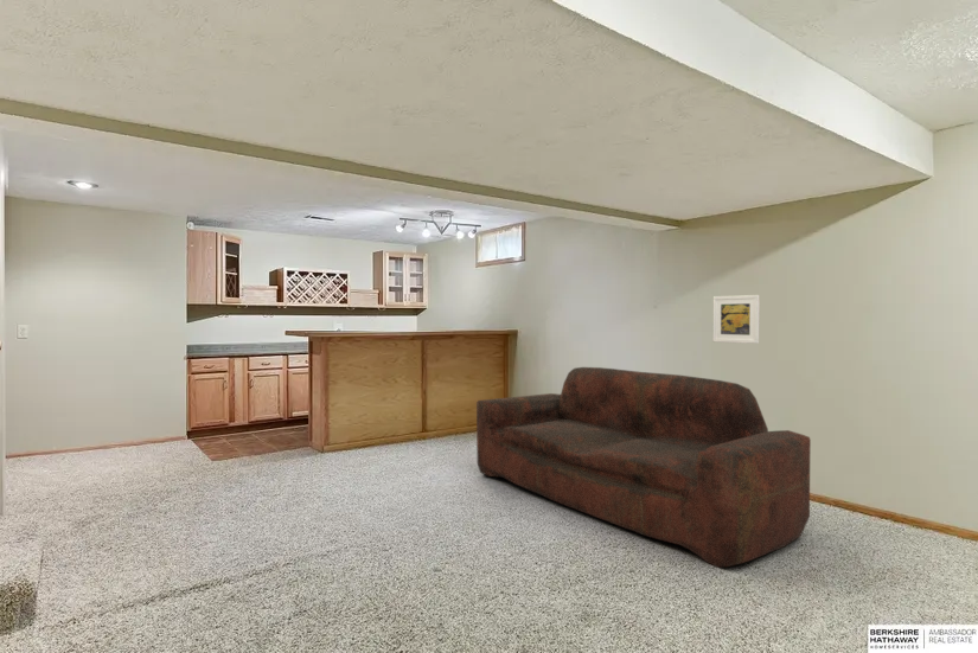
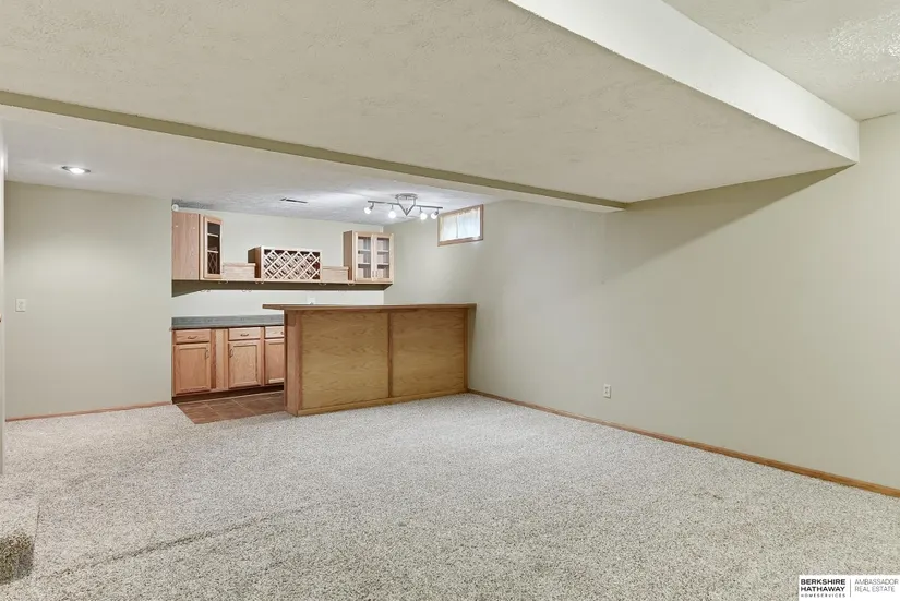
- sofa (616, 436)
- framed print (735, 319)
